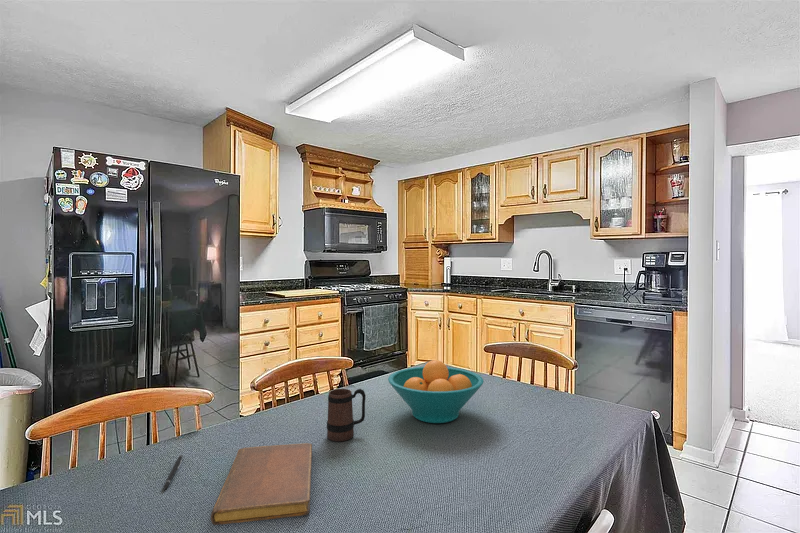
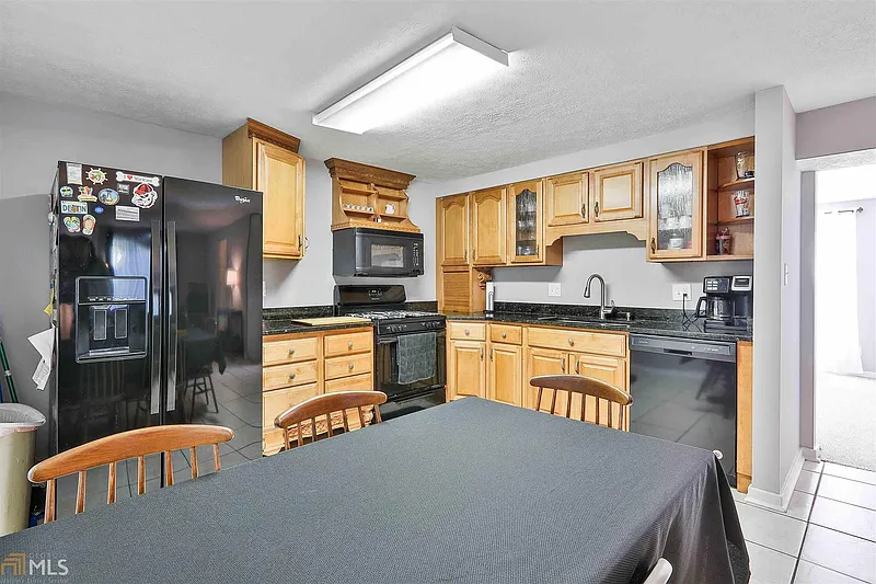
- mug (346, 413)
- notebook (269, 477)
- fruit bowl (435, 388)
- pen (173, 471)
